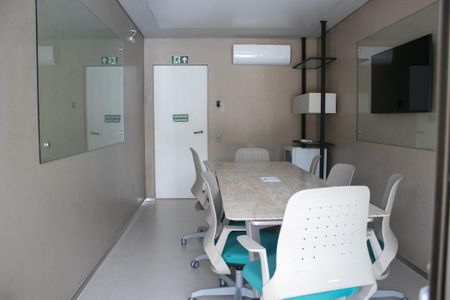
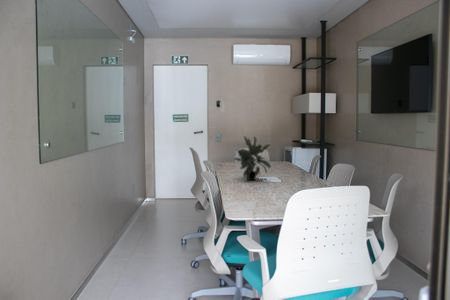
+ potted plant (252, 157)
